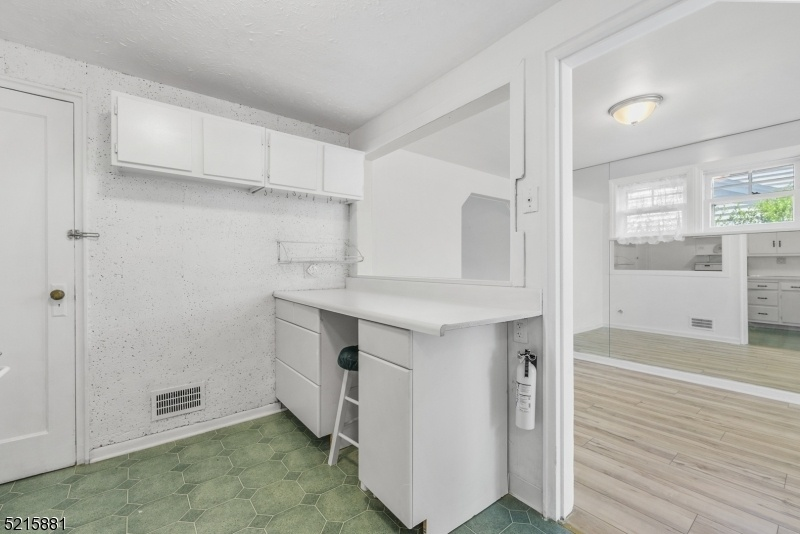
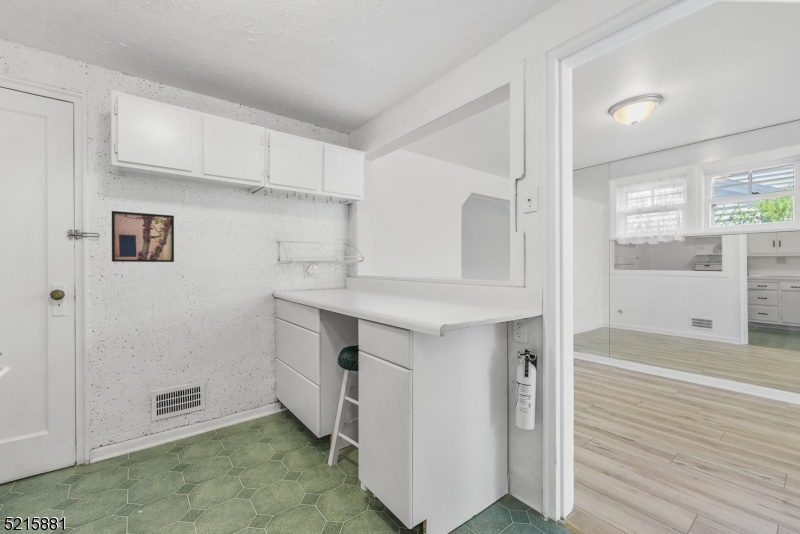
+ wall art (144, 237)
